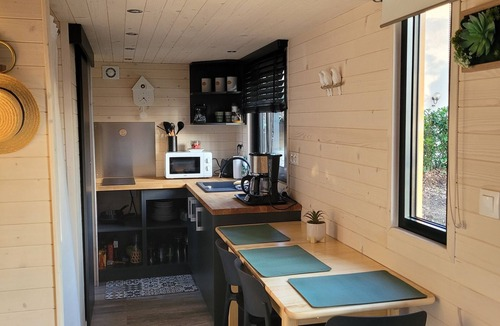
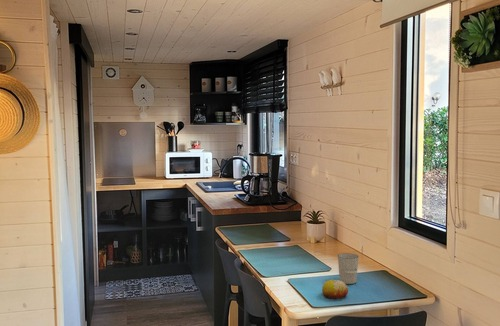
+ cup (348, 269)
+ fruit (335, 287)
